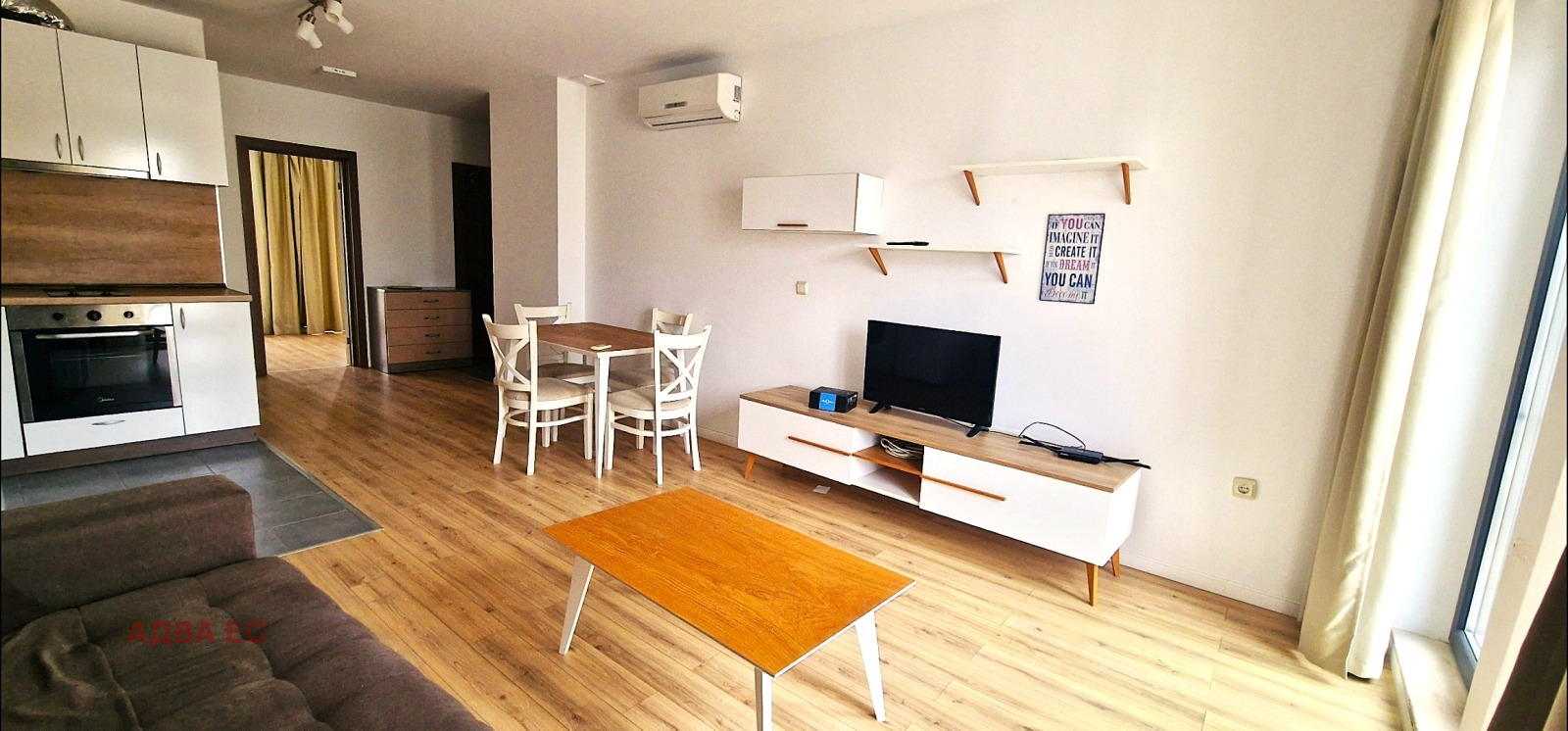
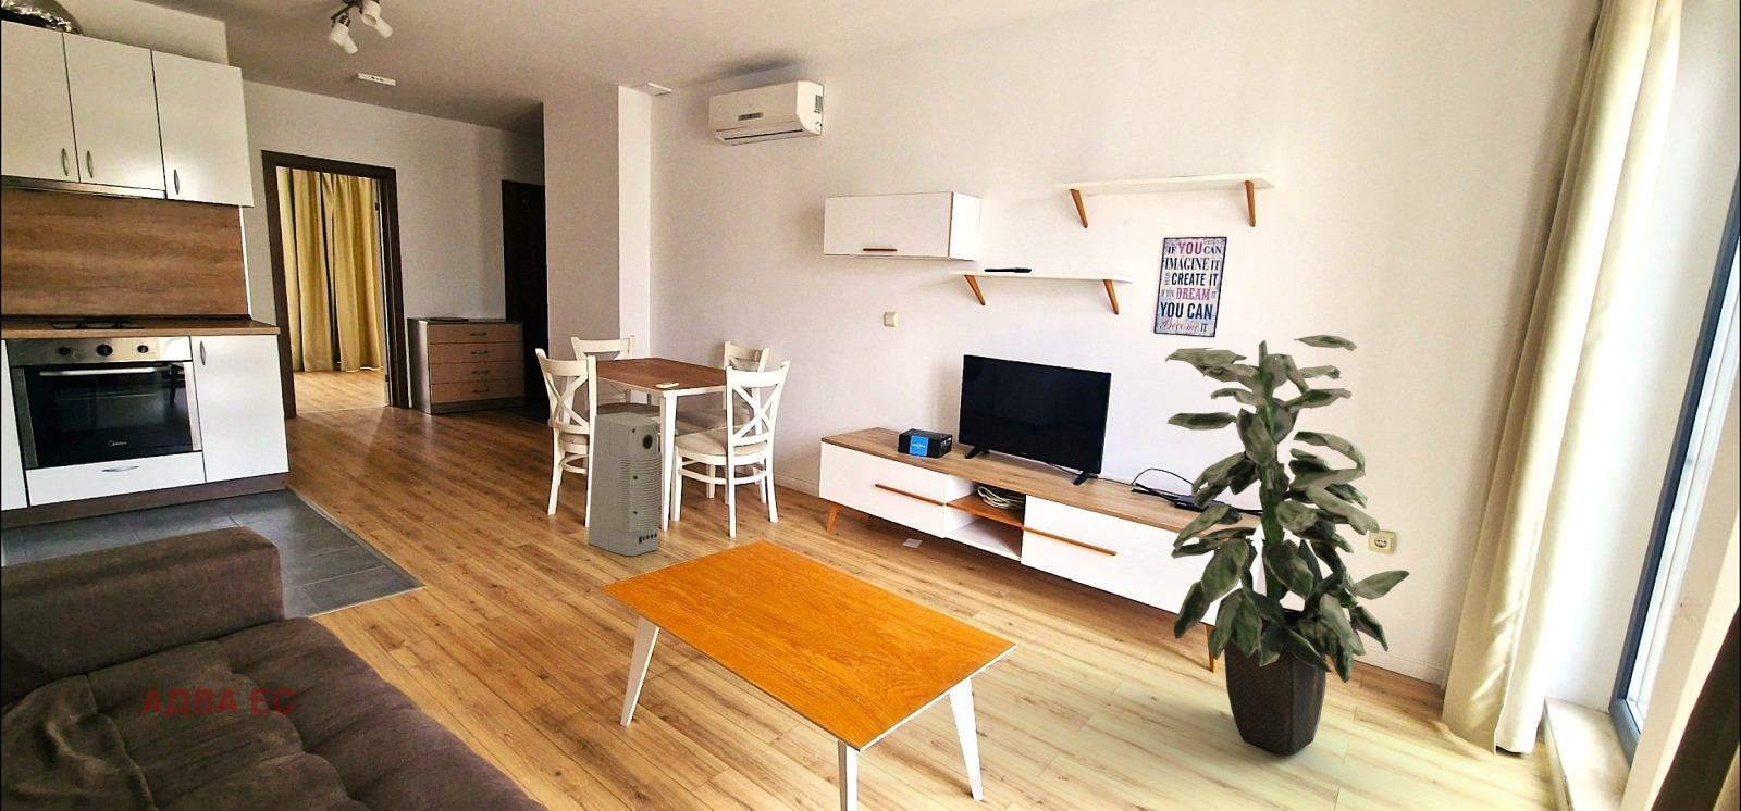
+ indoor plant (1274, 543)
+ air purifier (626, 481)
